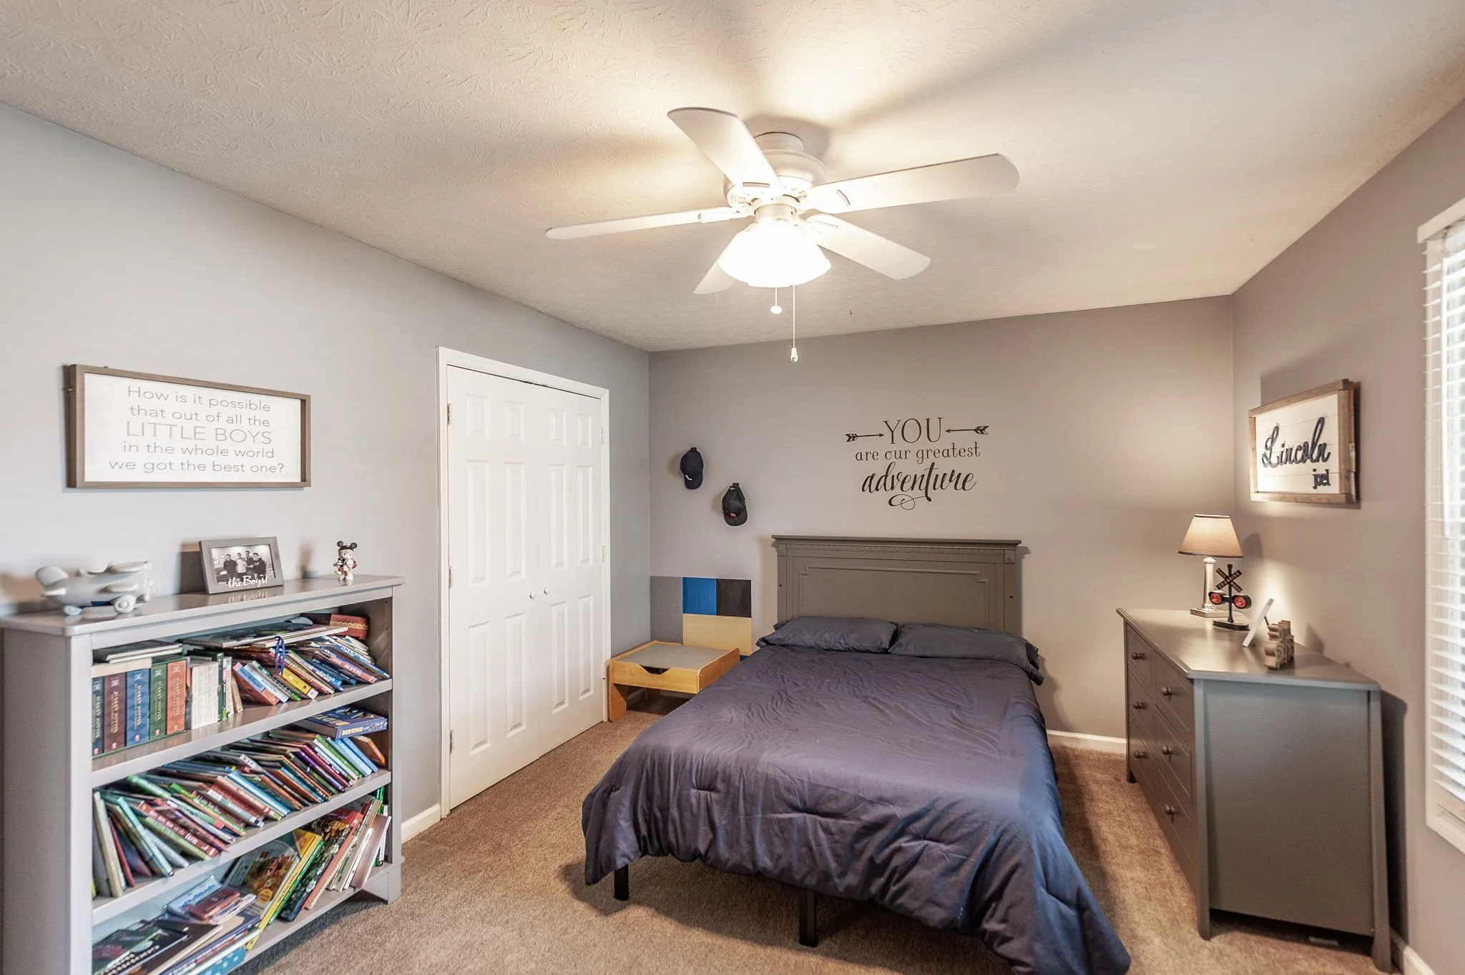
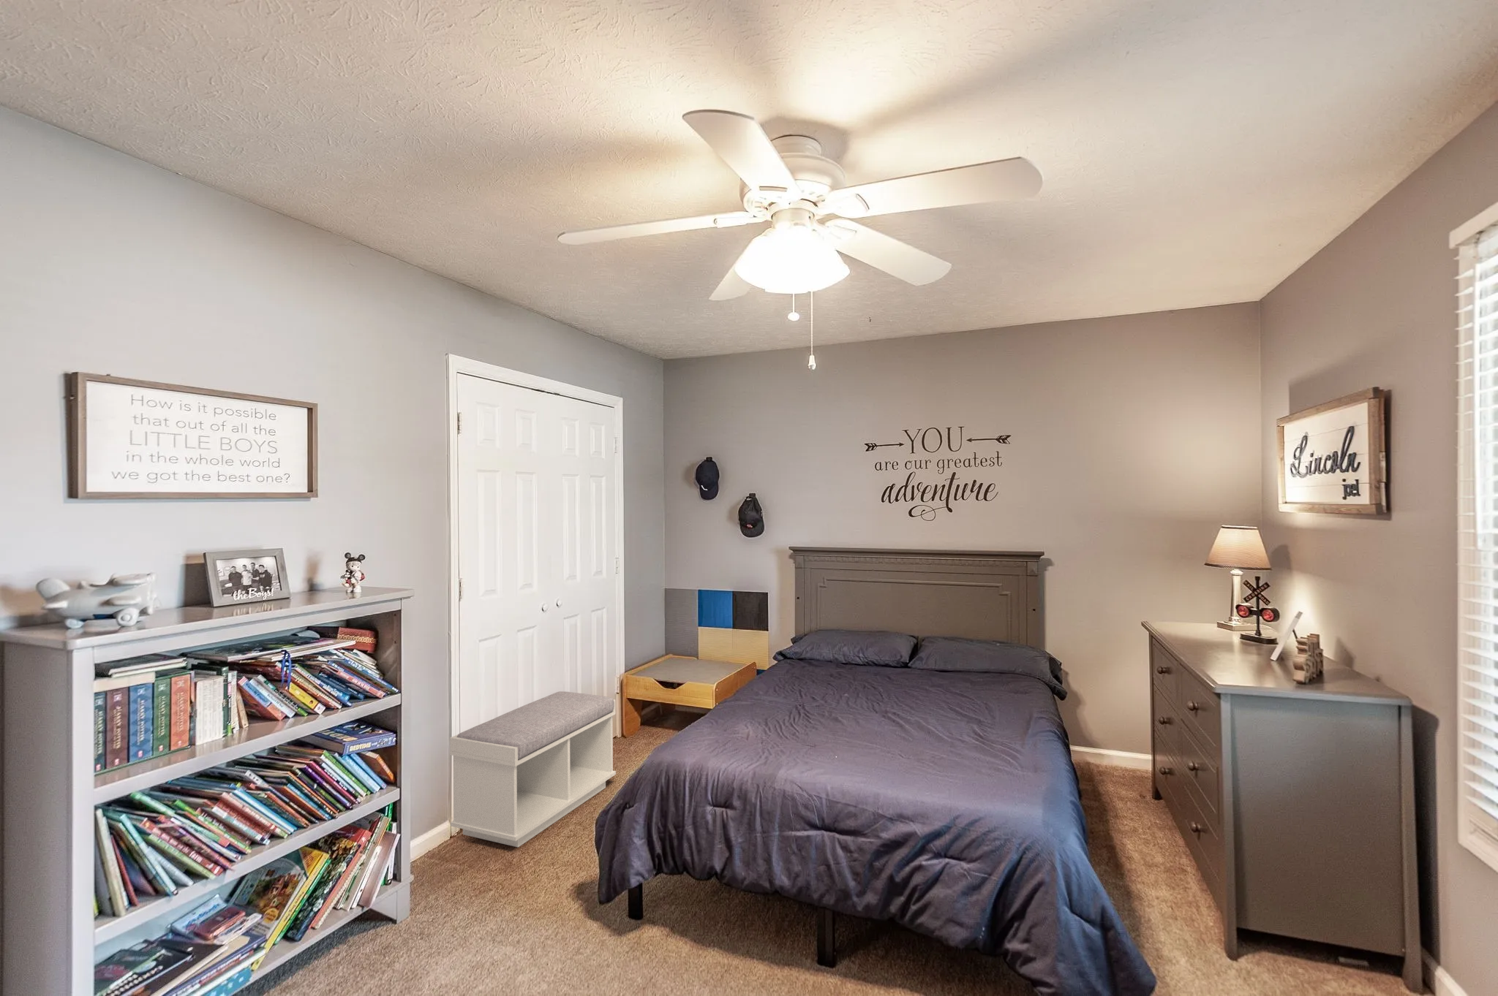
+ bench (540, 760)
